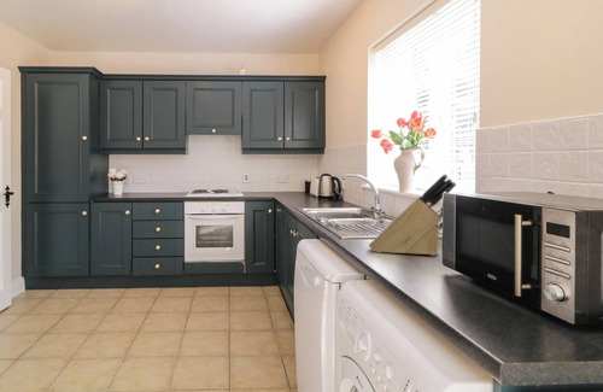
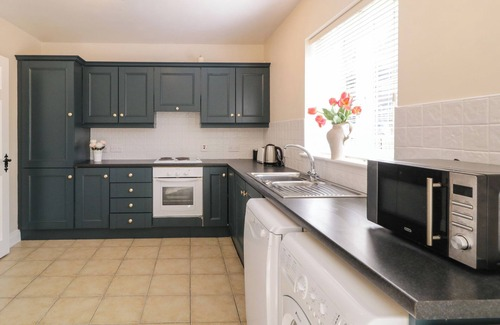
- knife block (415, 213)
